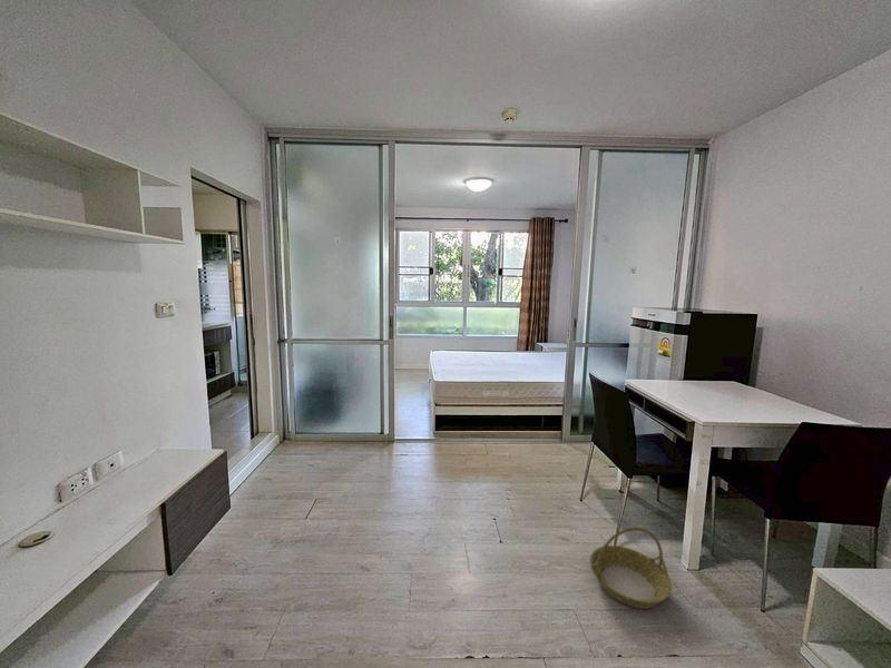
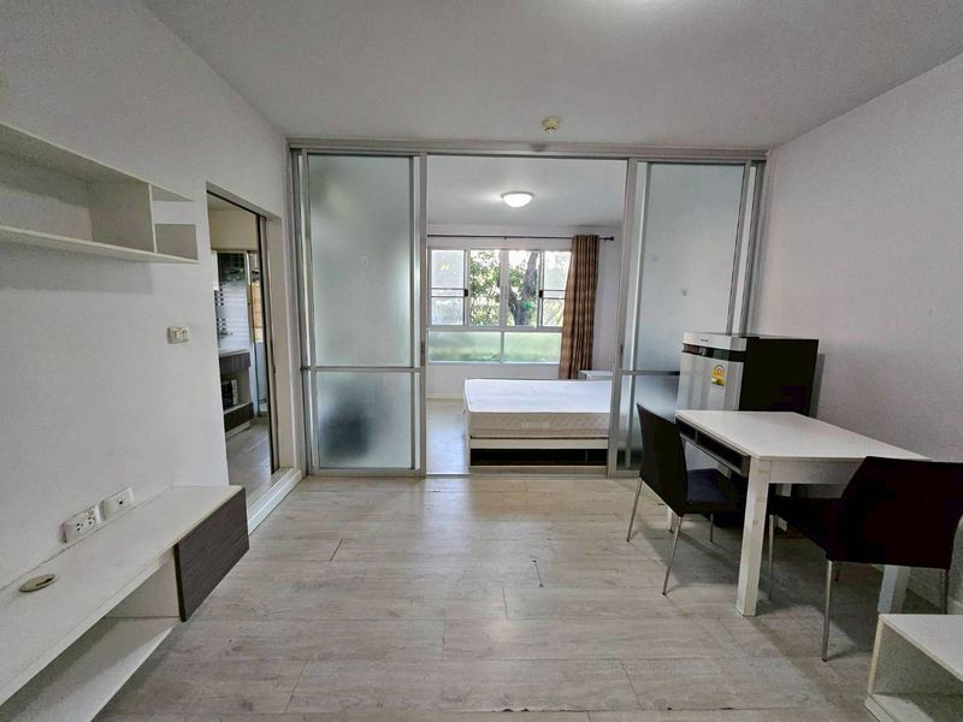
- basket (629, 556)
